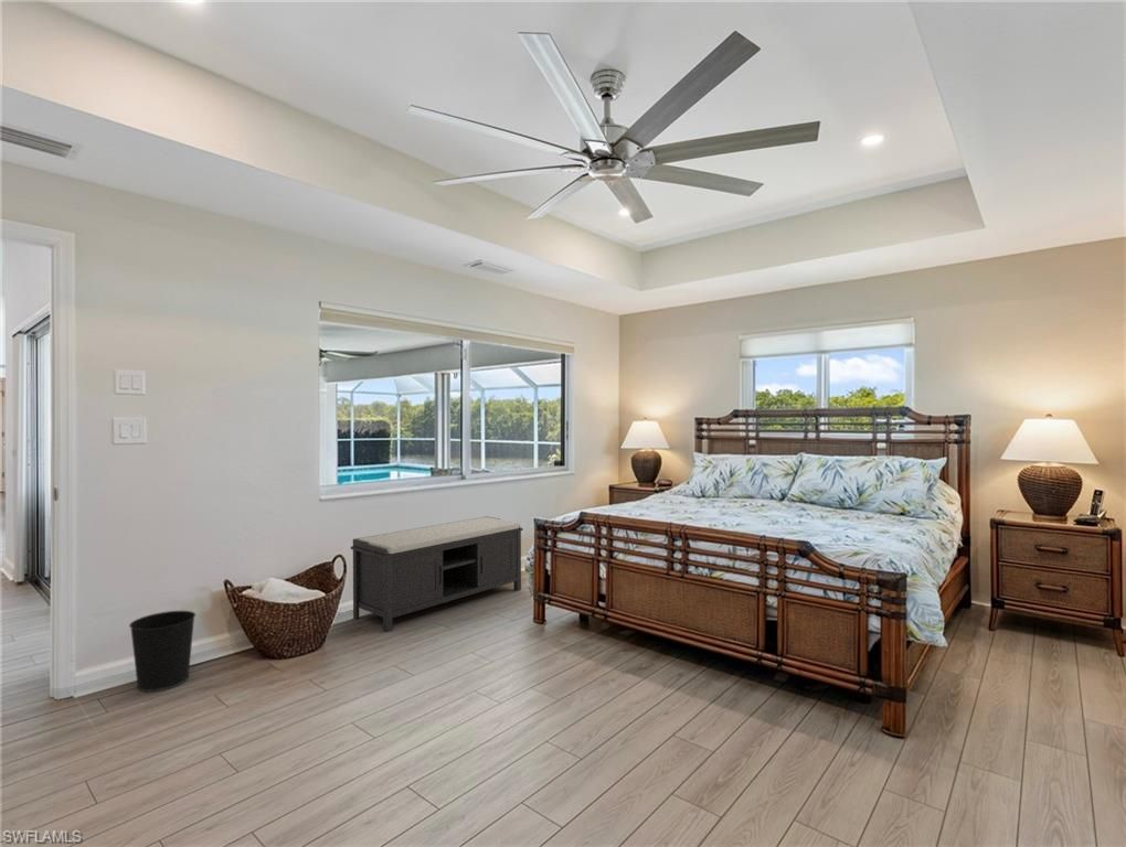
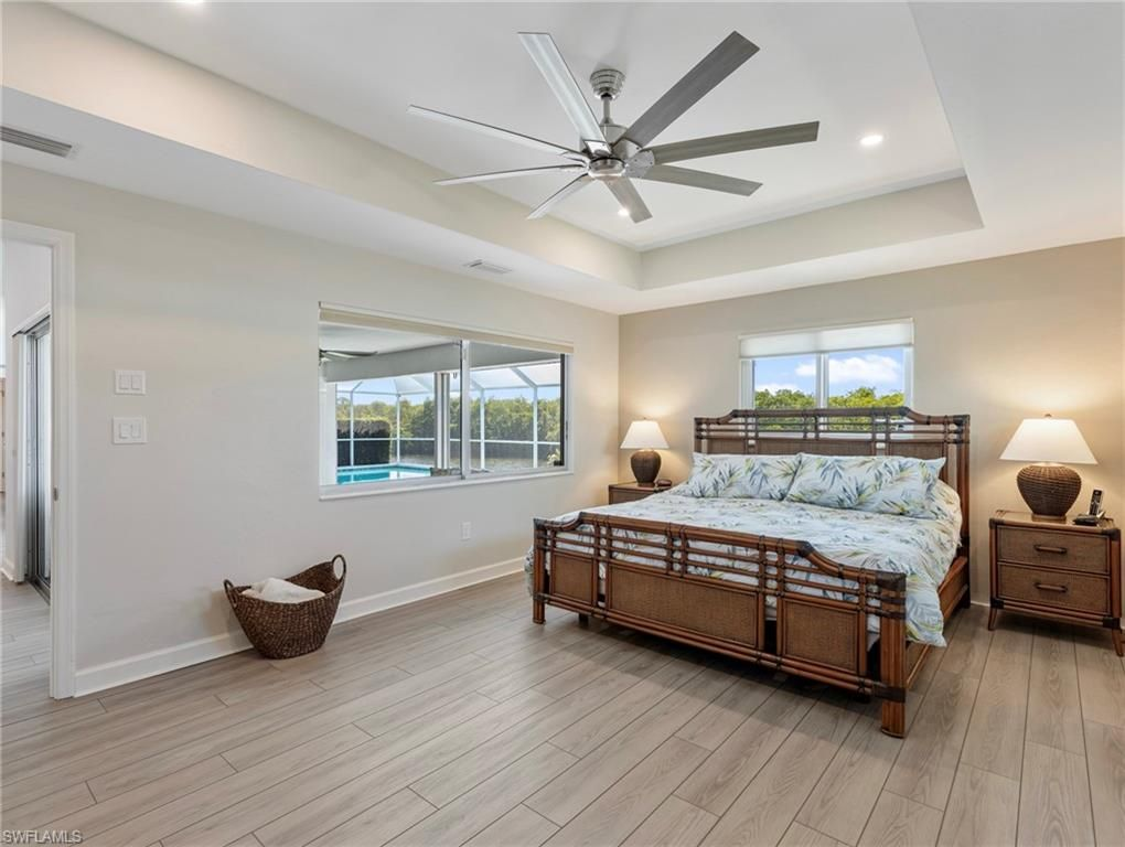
- wastebasket (163, 651)
- bench (443, 566)
